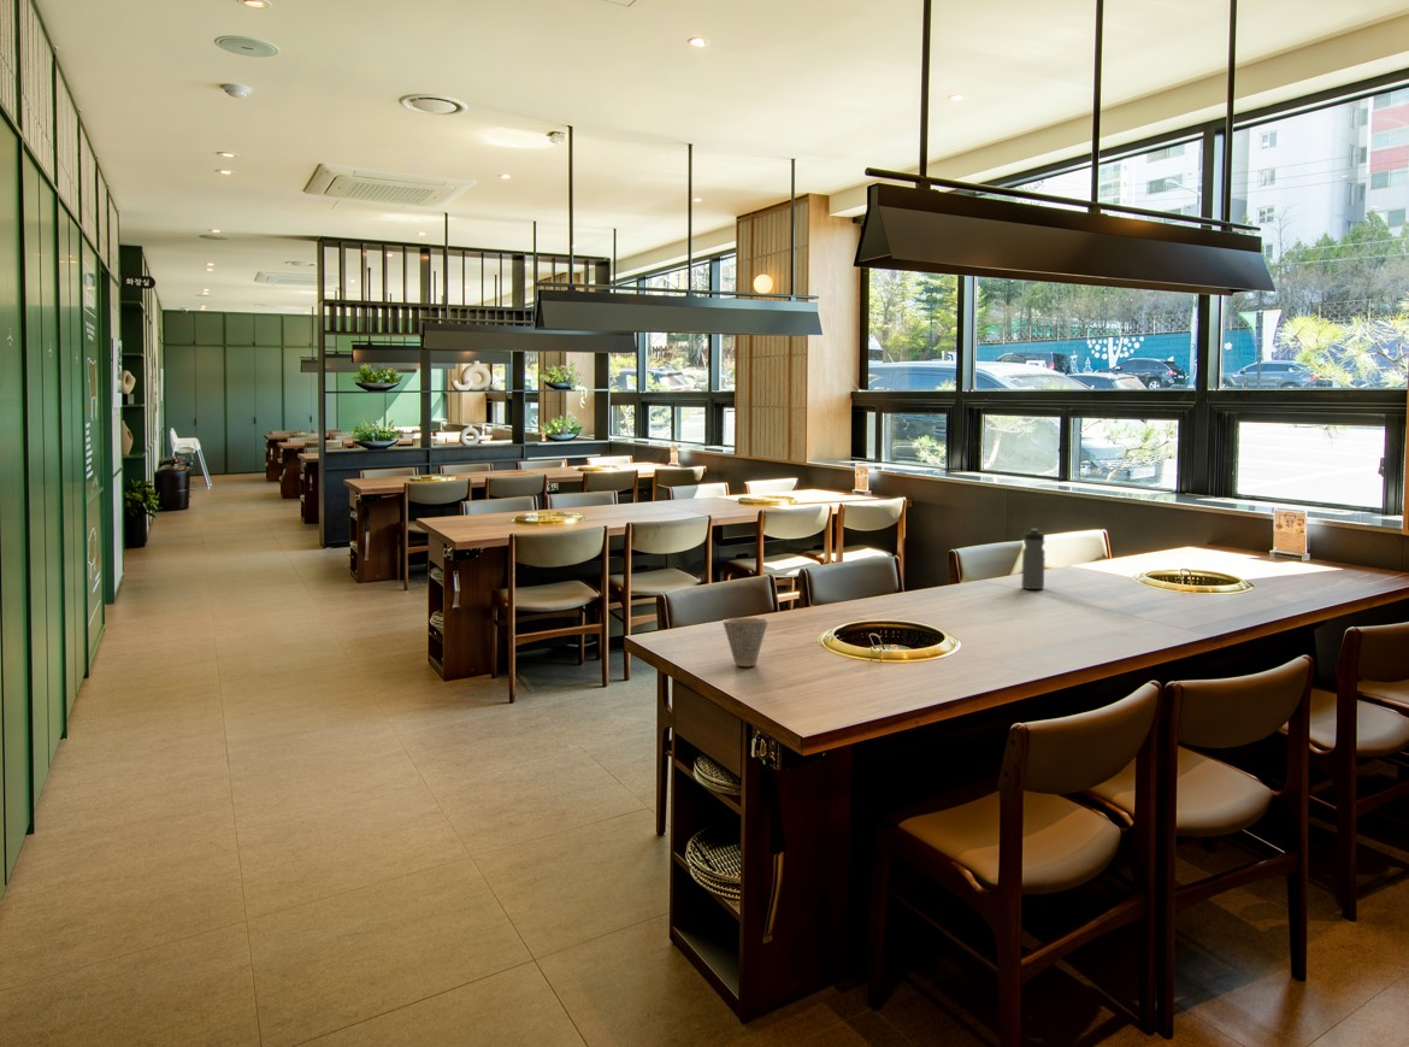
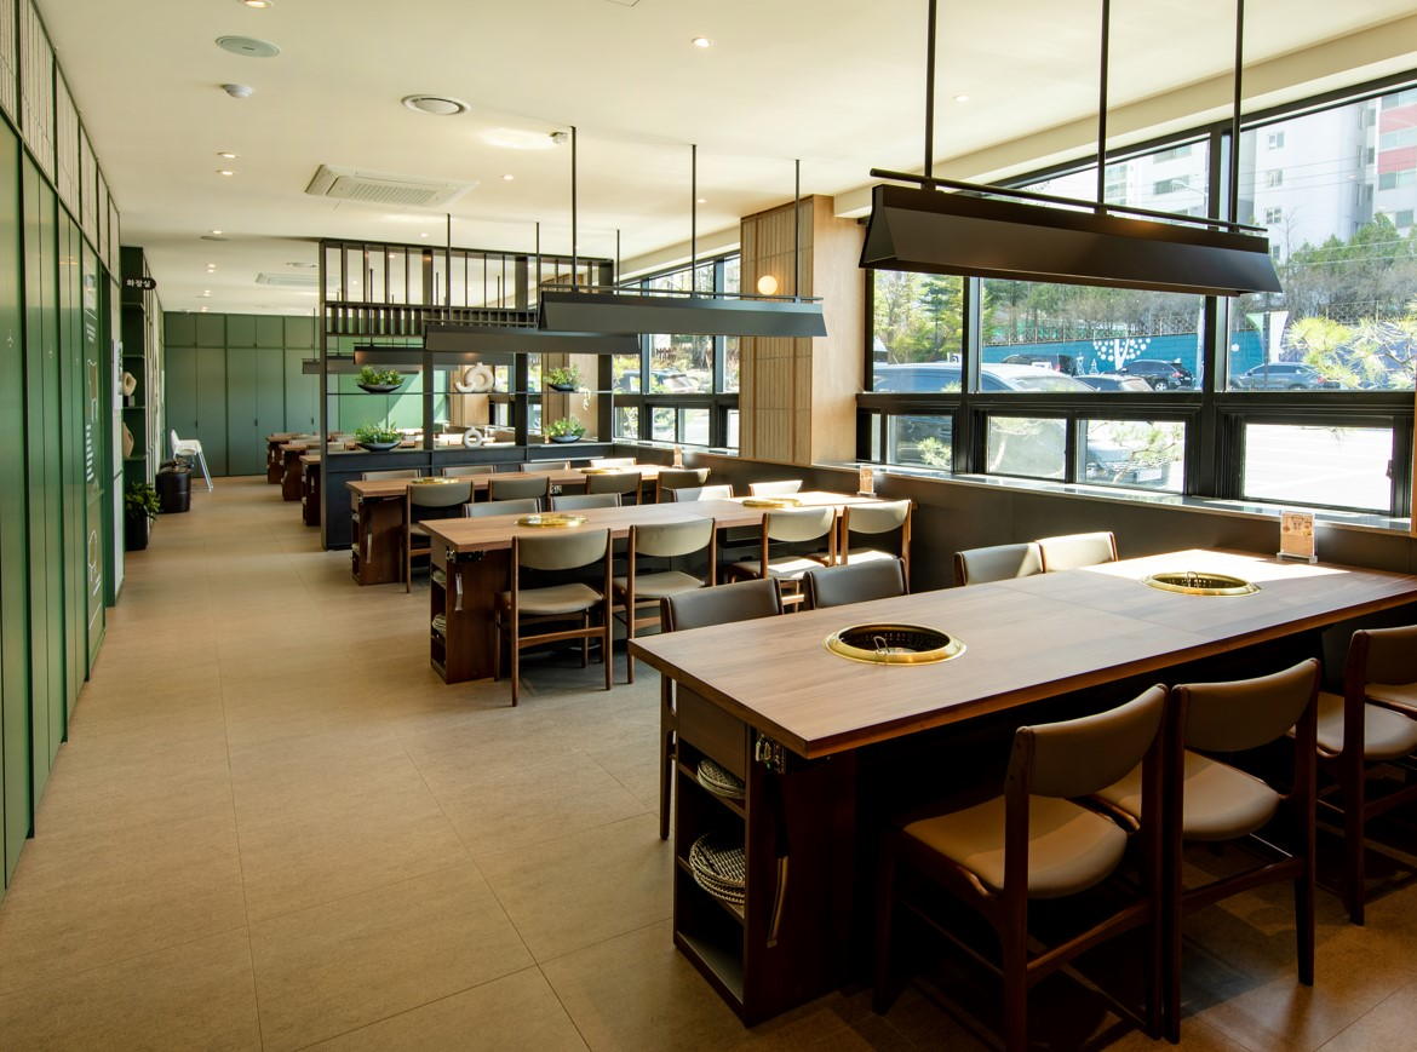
- water bottle (1033, 558)
- cup (744, 641)
